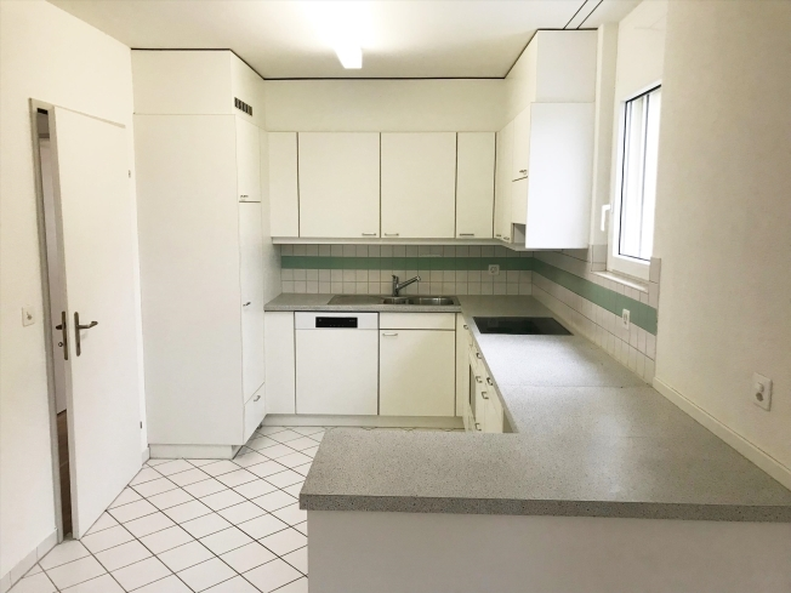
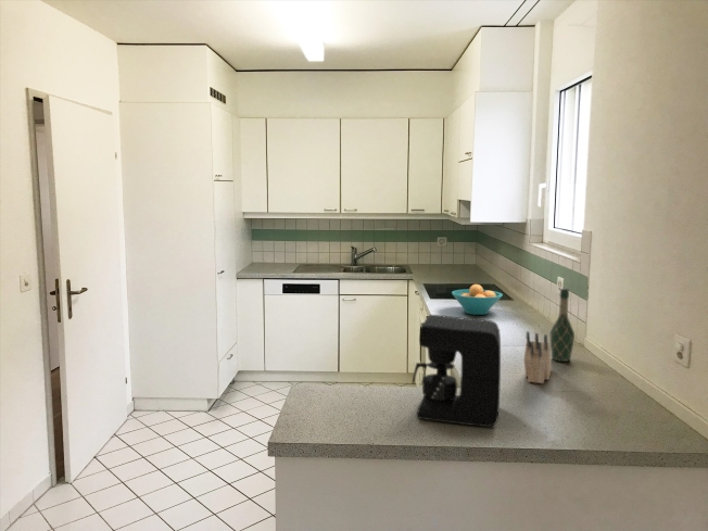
+ knife block (538, 352)
+ wine bottle (562, 324)
+ coffee maker (453, 366)
+ fruit bowl (476, 298)
